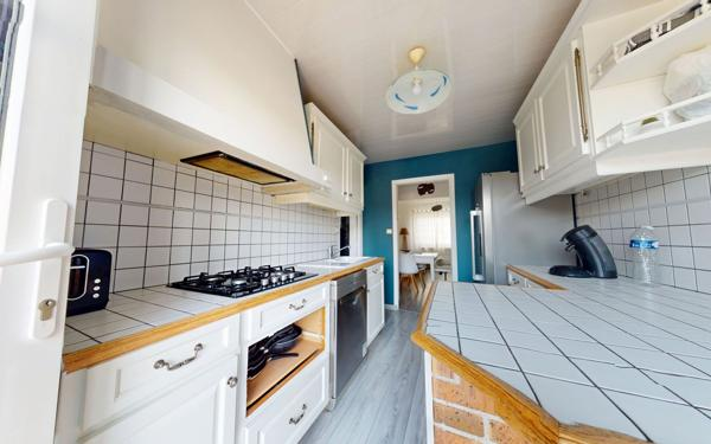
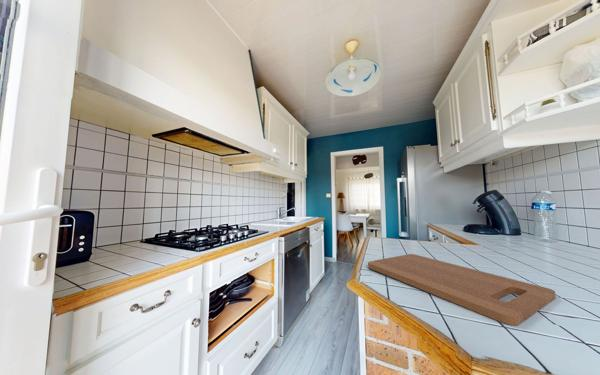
+ cutting board (443, 276)
